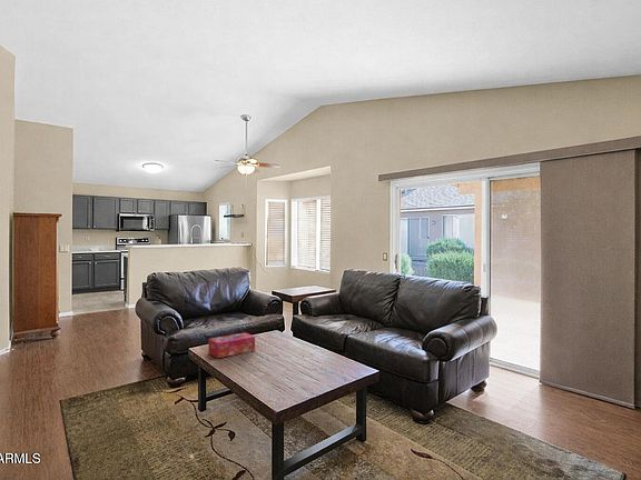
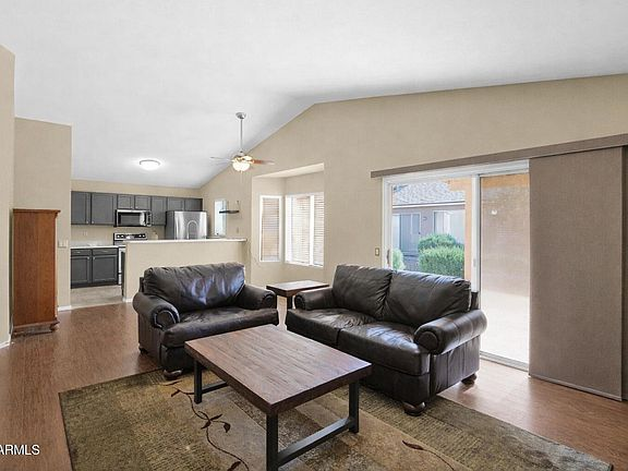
- tissue box (231, 344)
